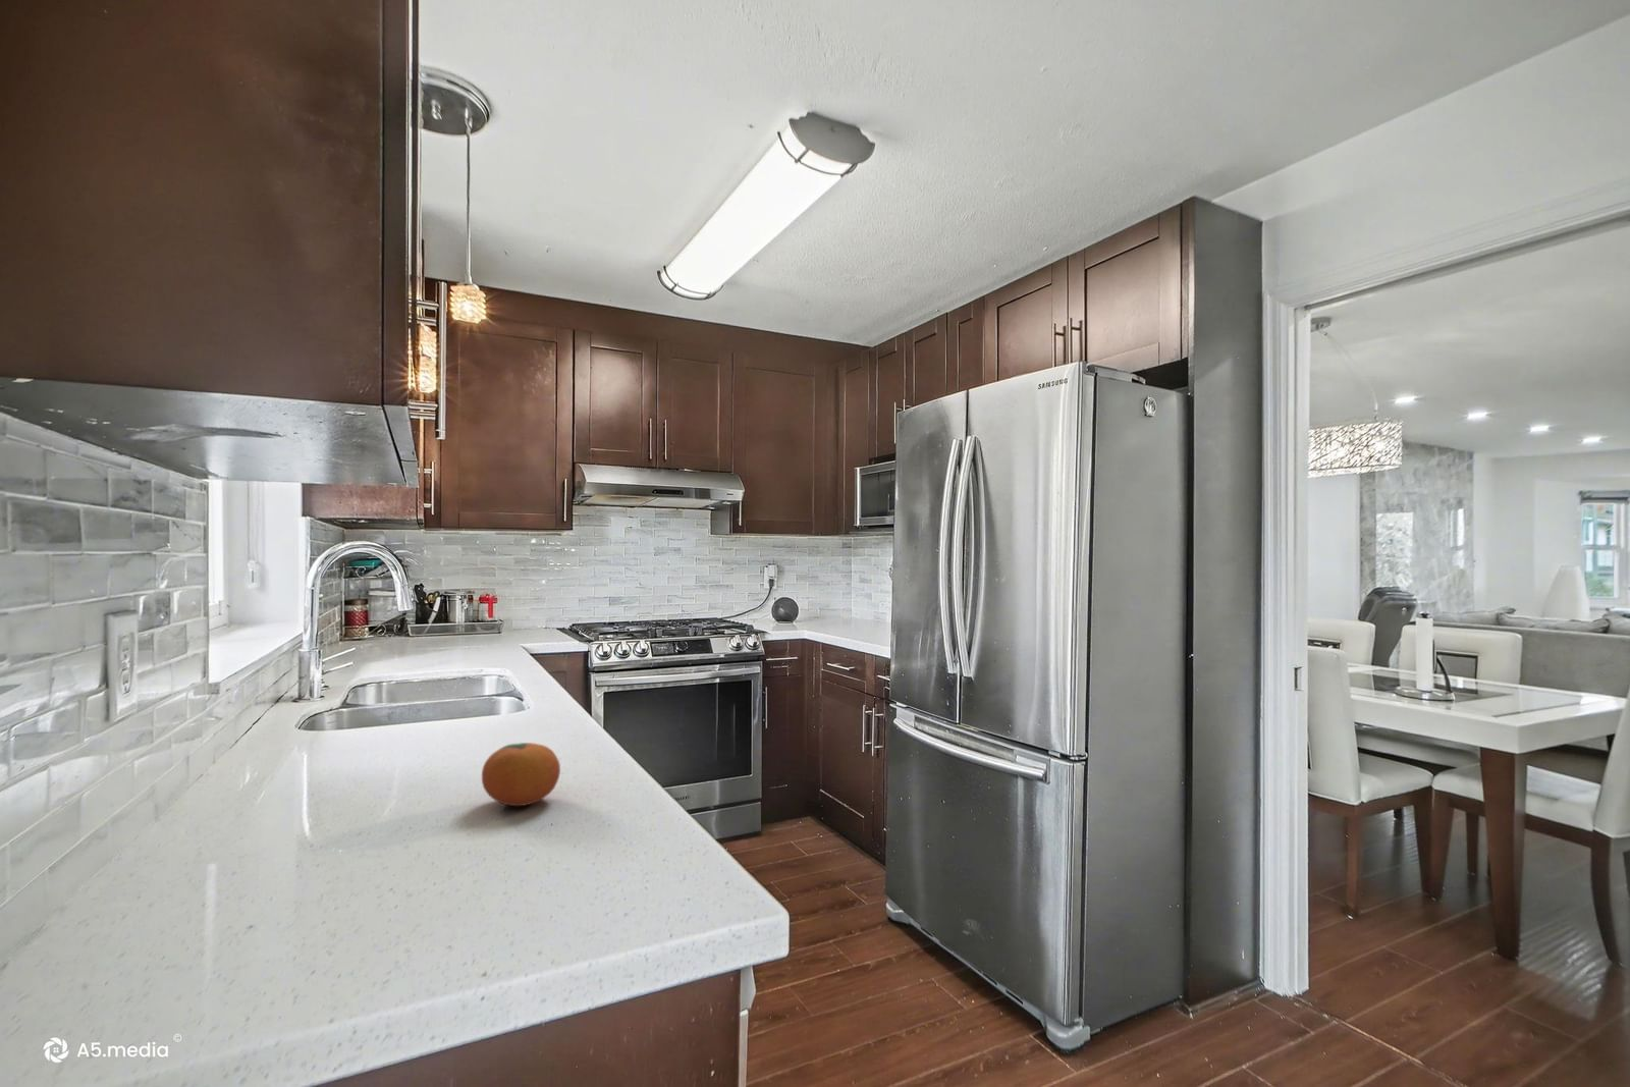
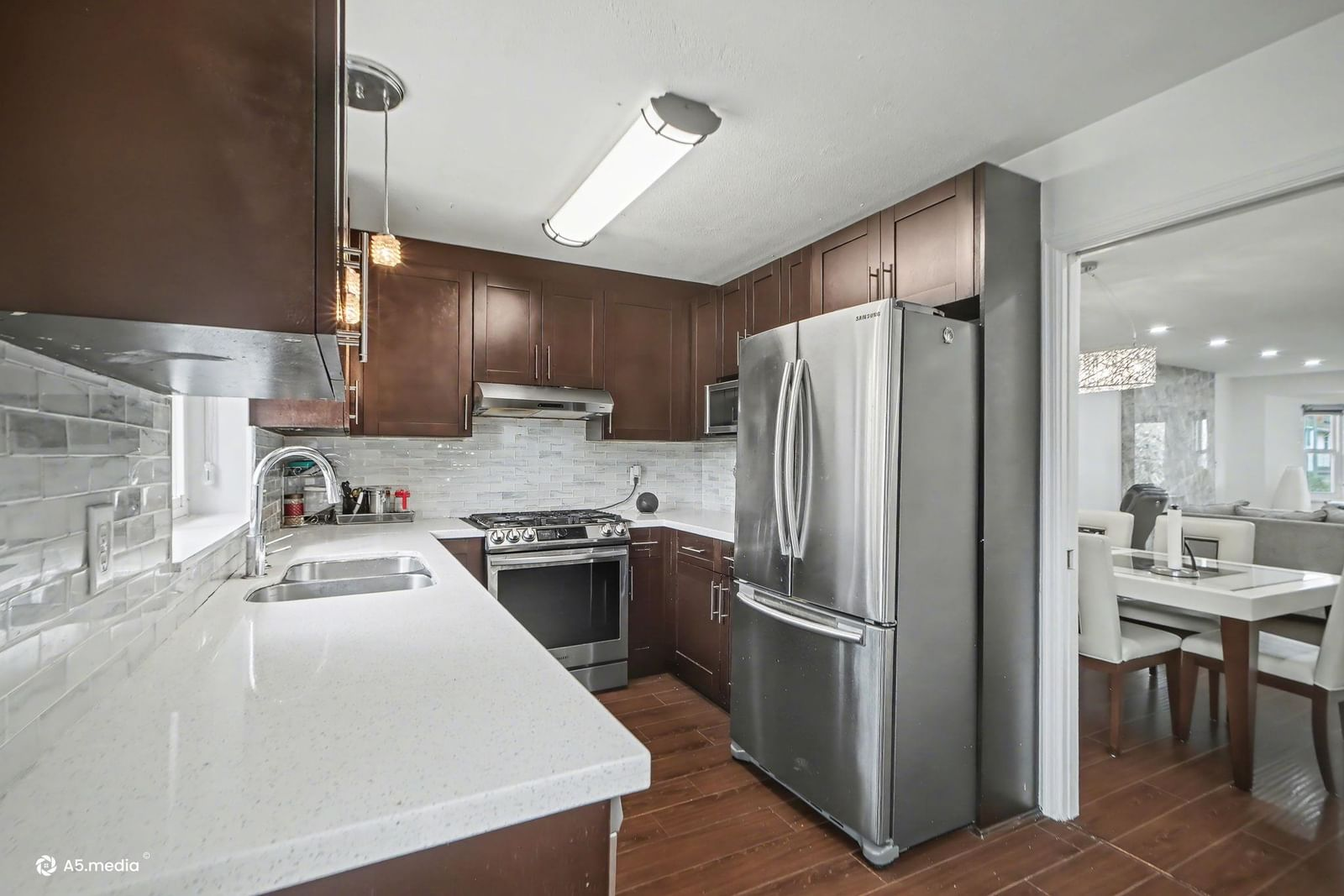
- fruit (520, 773)
